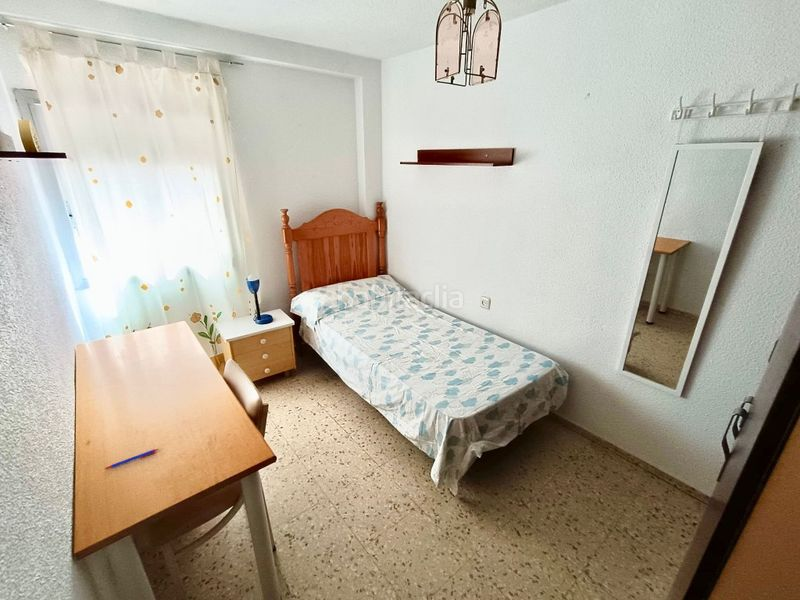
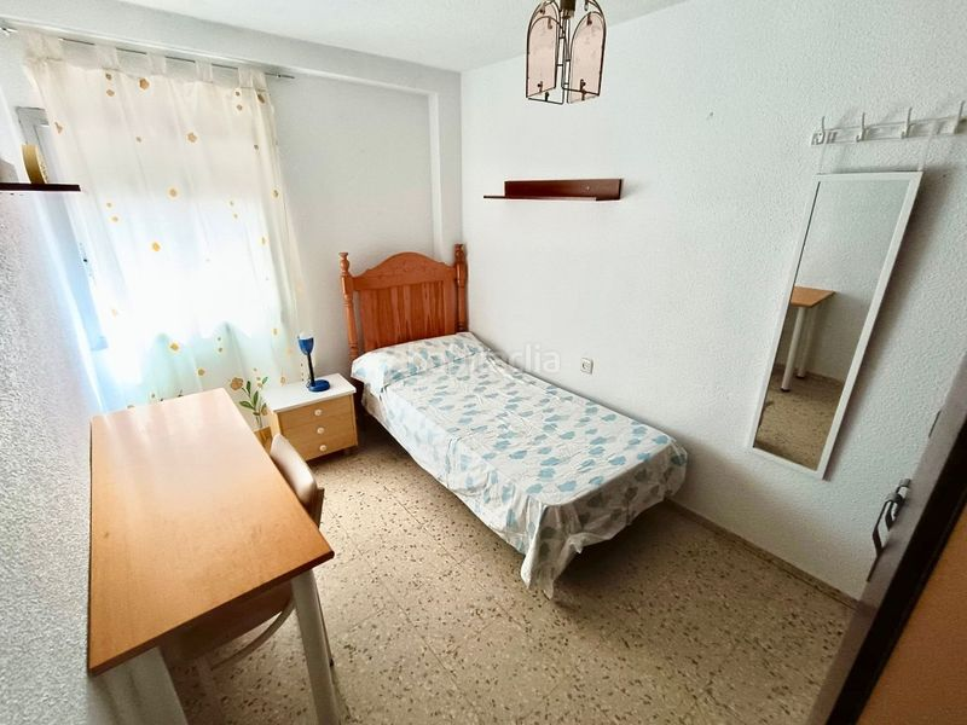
- pen (131, 458)
